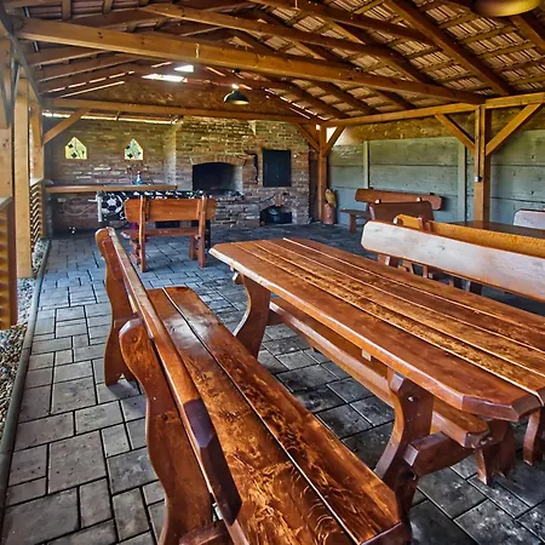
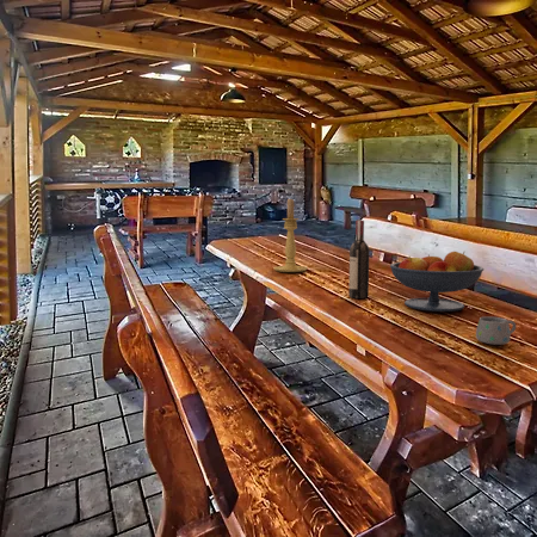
+ wine bottle (359, 258)
+ candle holder (290, 234)
+ fruit bowl (434, 278)
+ mug (498, 331)
